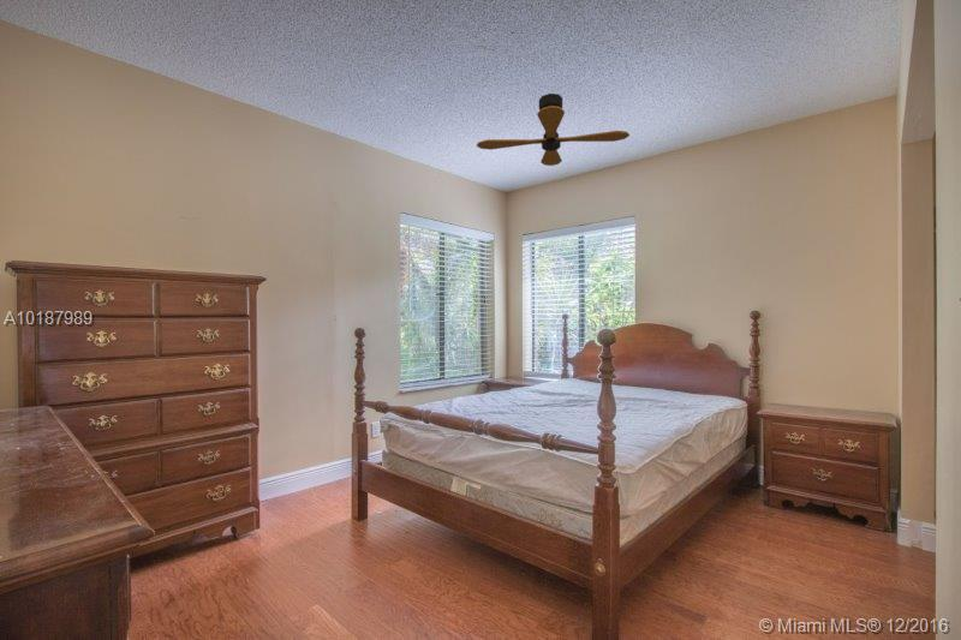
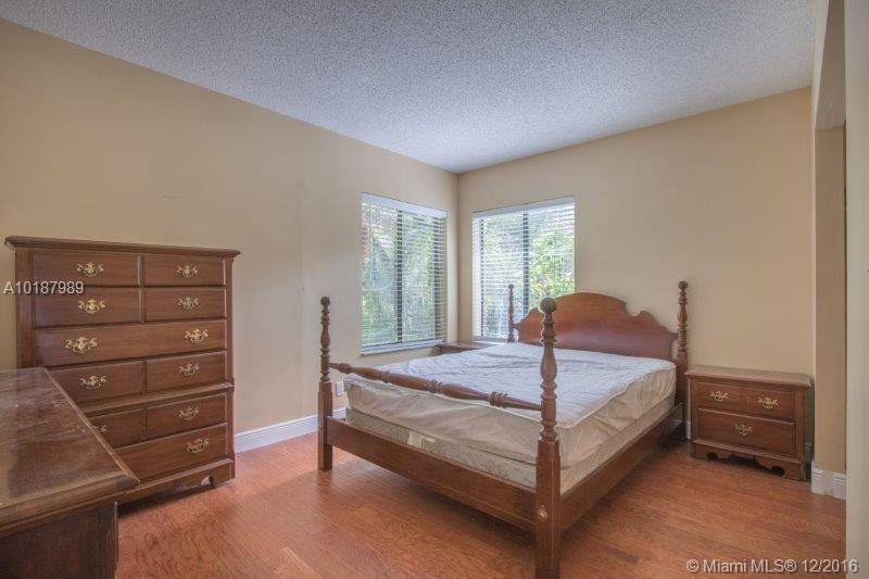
- ceiling fan (550, 122)
